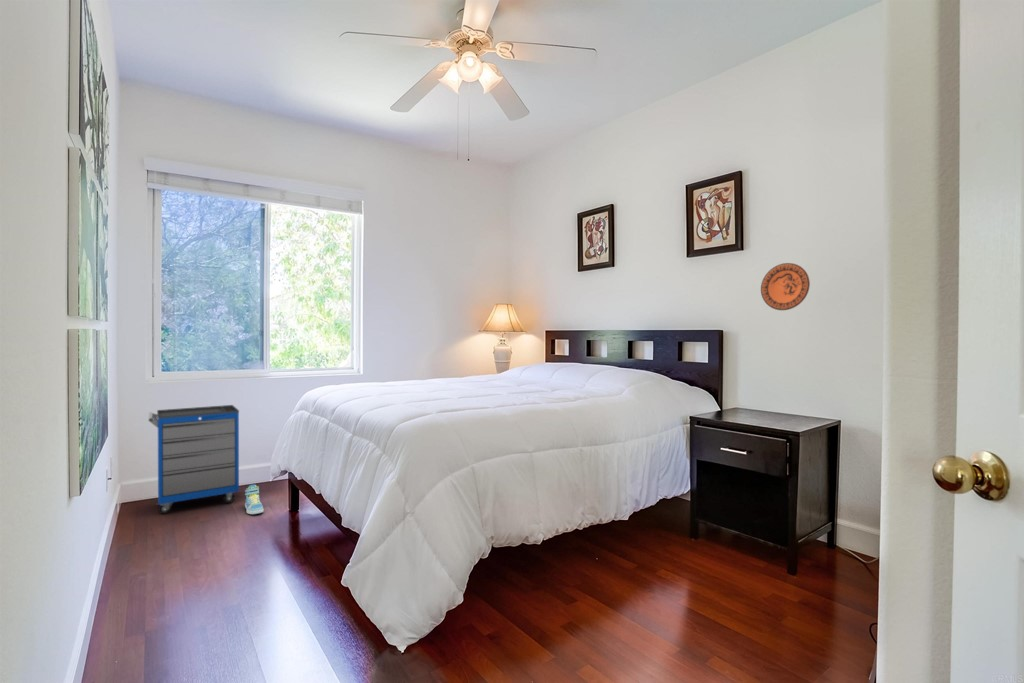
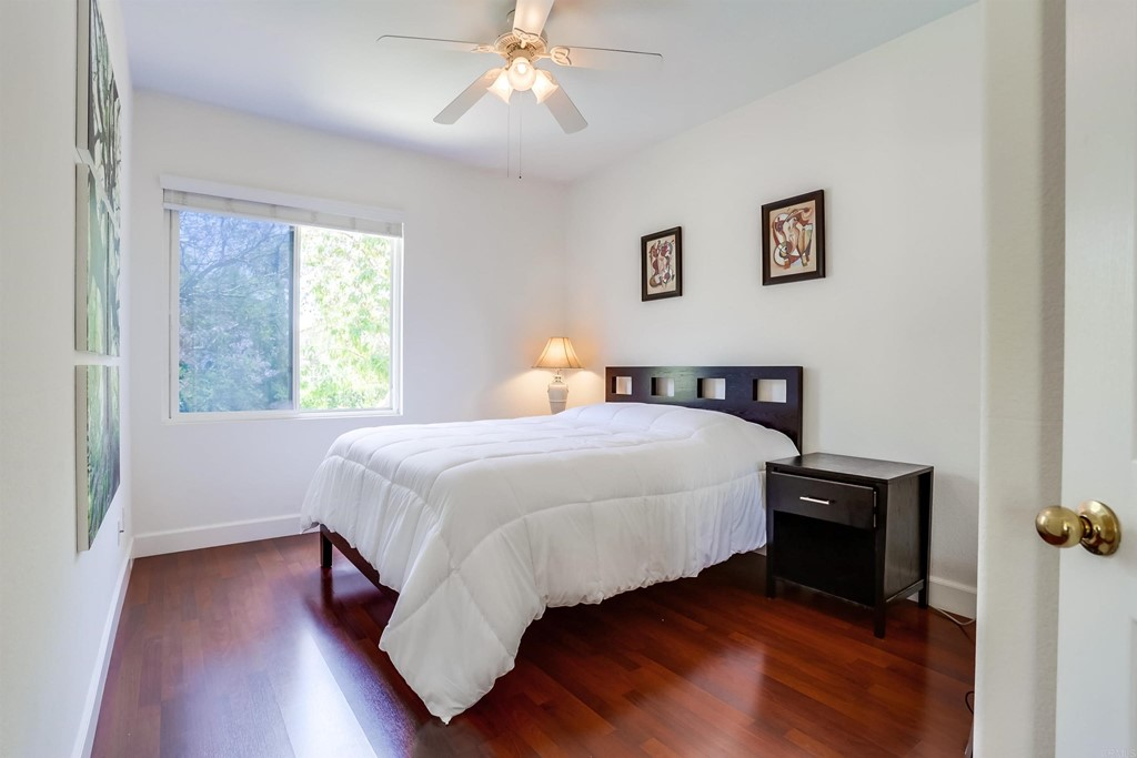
- decorative plate (784, 286)
- sneaker (253, 498)
- cabinet (194, 457)
